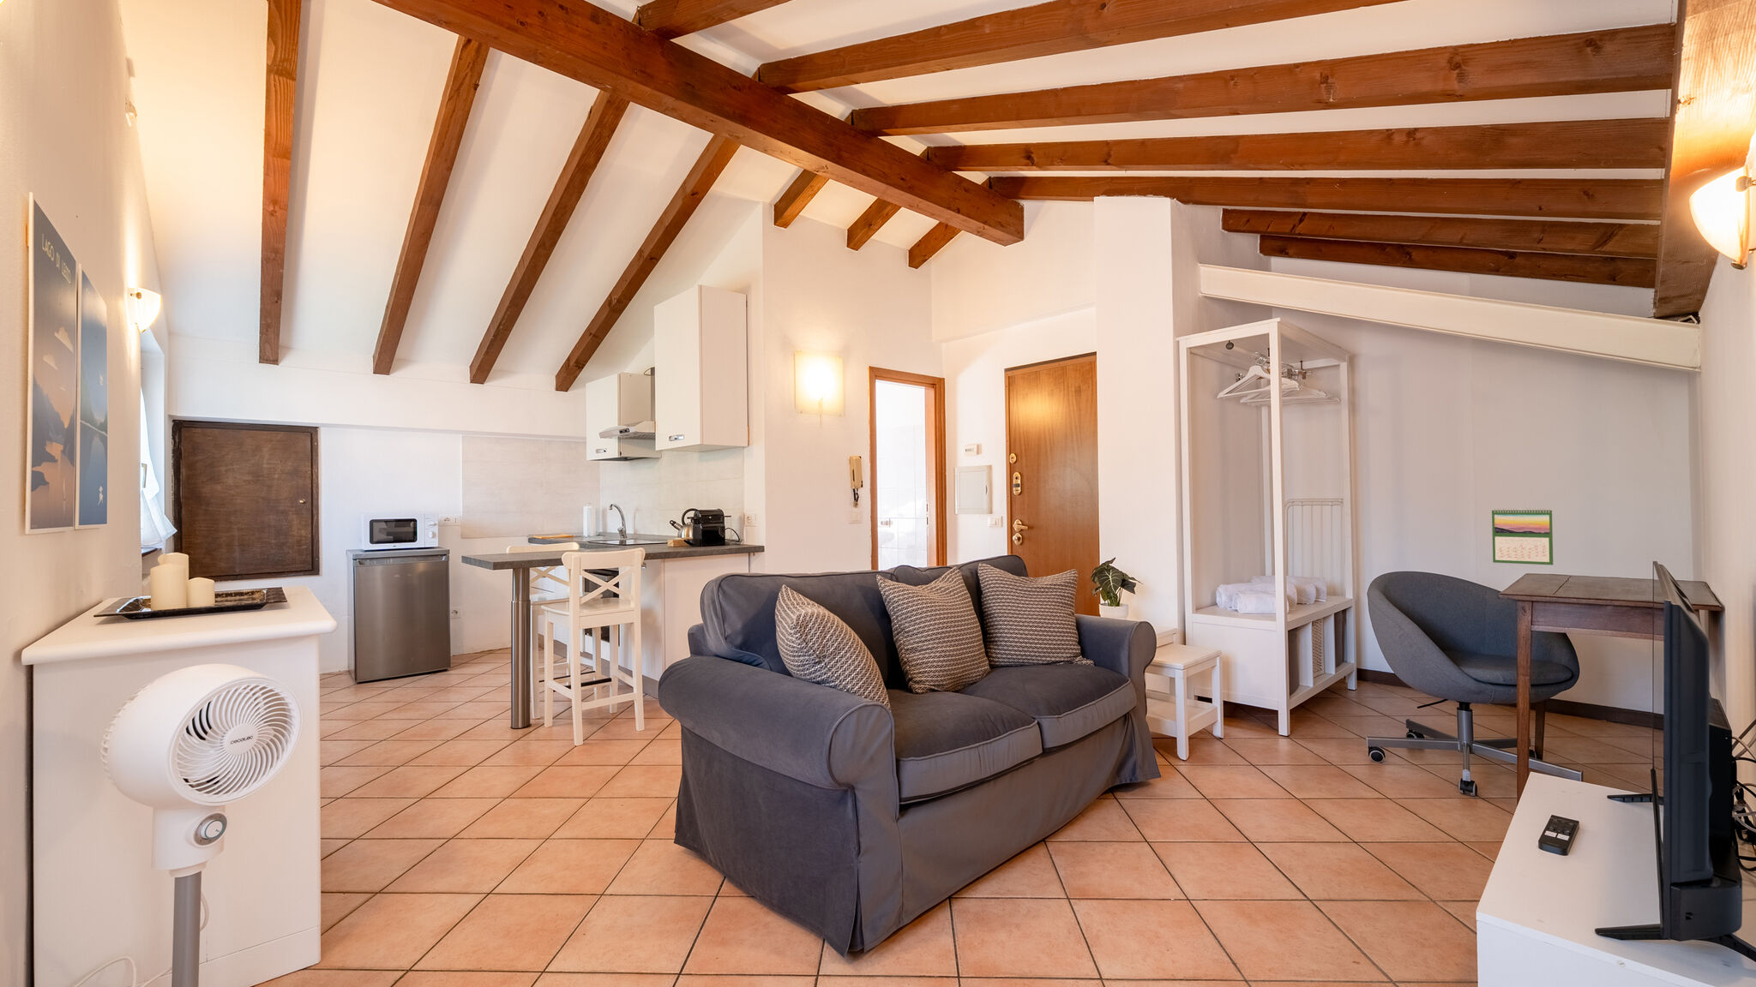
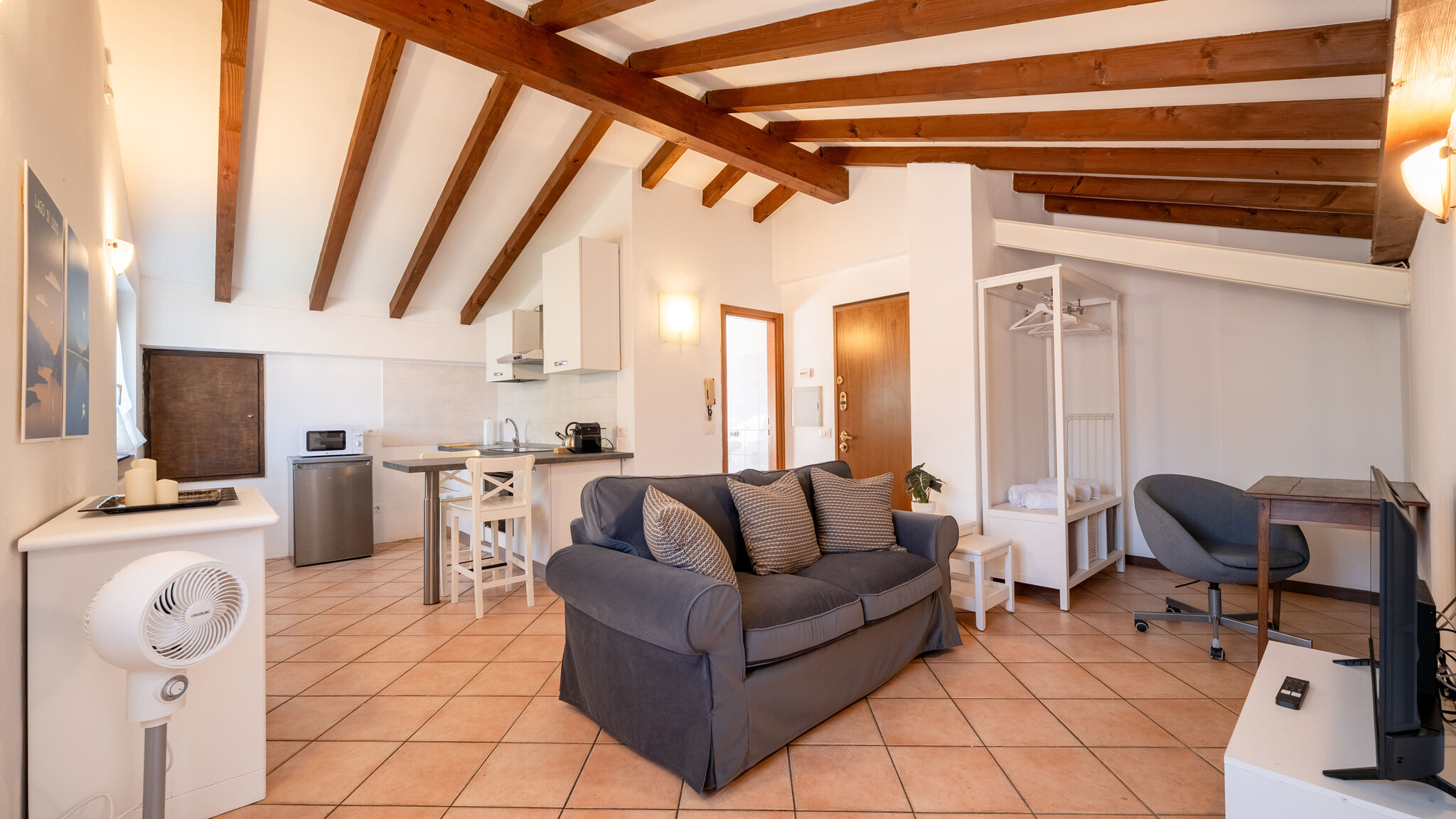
- calendar (1521, 535)
